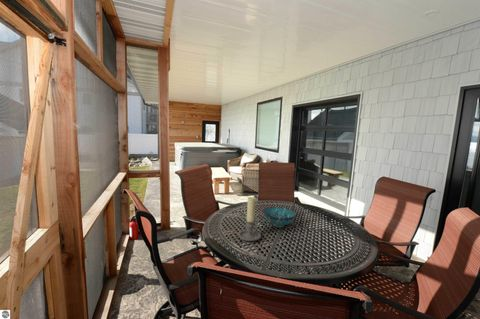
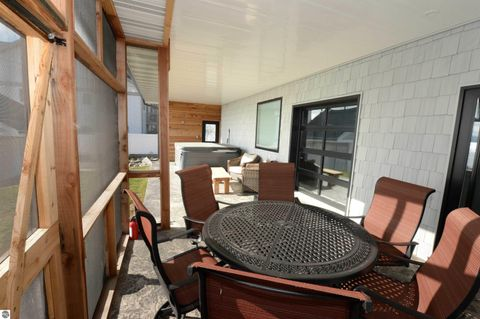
- candle holder (251, 217)
- decorative bowl (278, 218)
